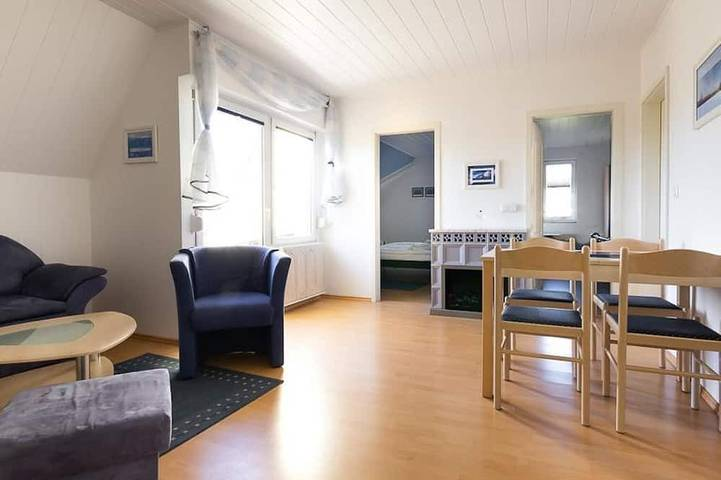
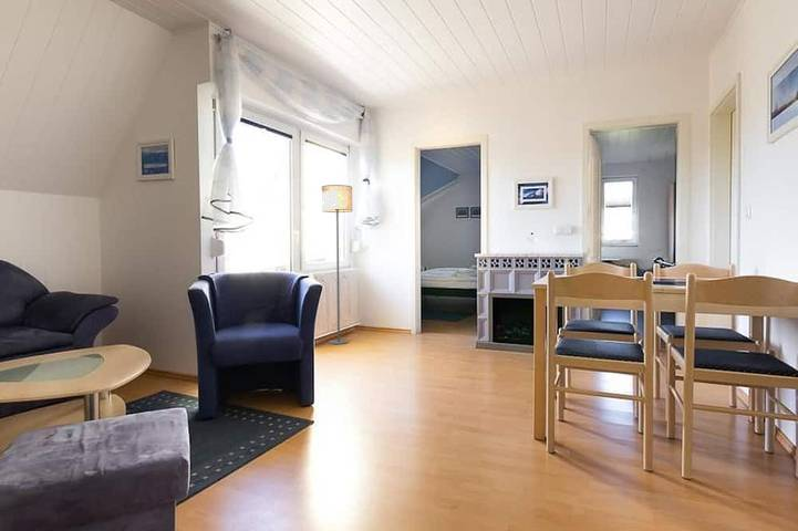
+ floor lamp (338, 264)
